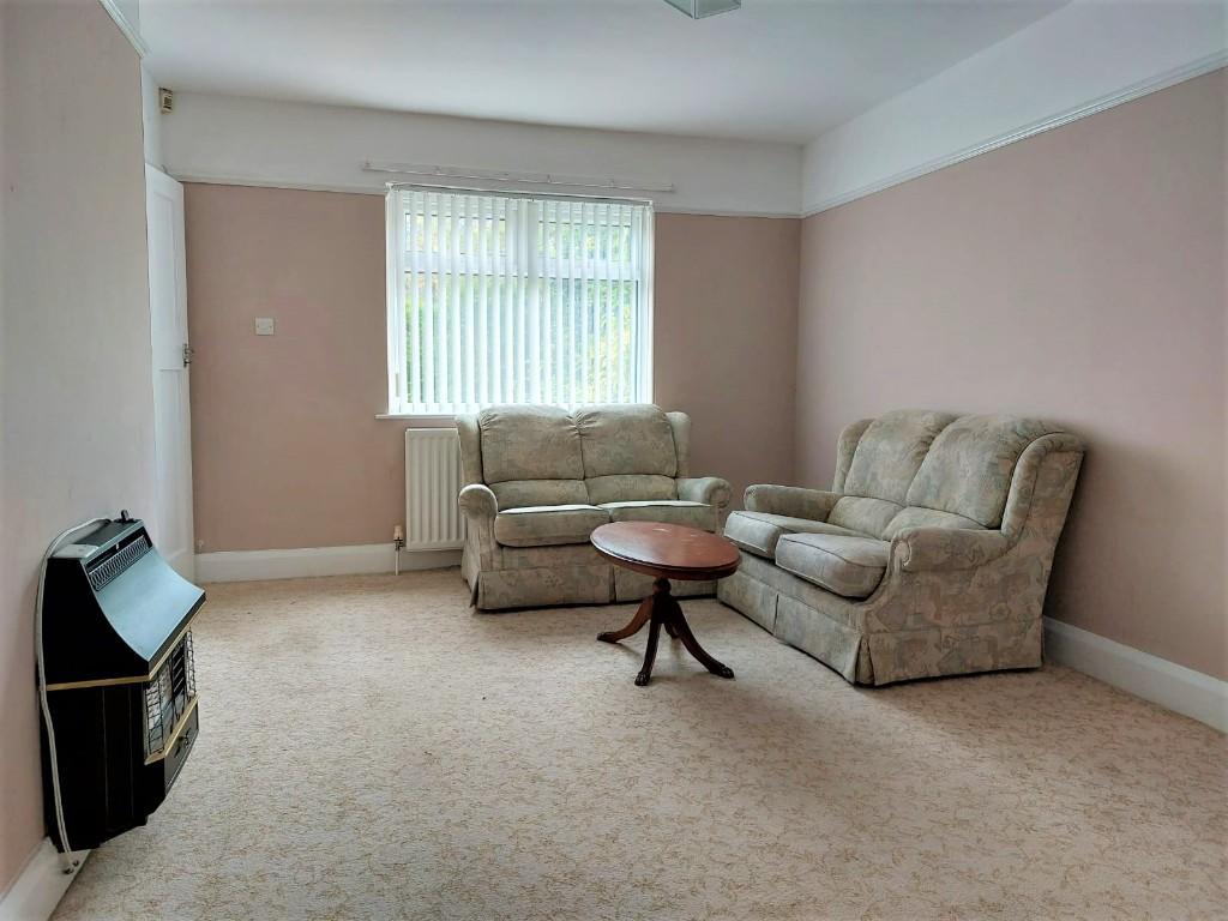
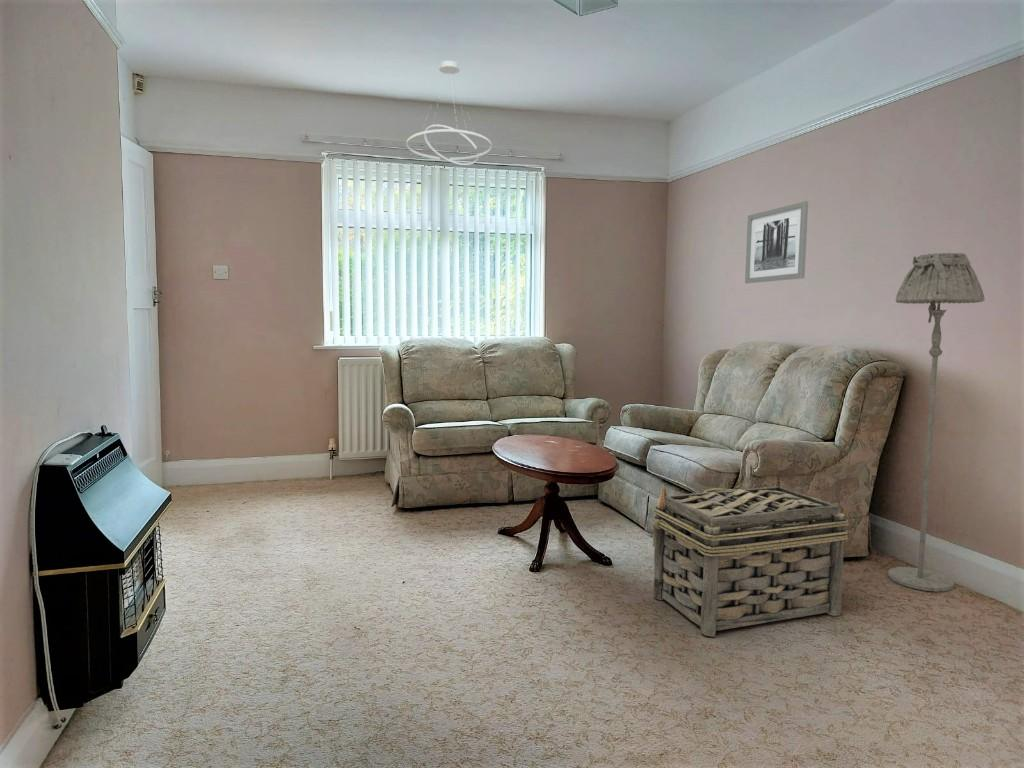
+ floor lamp (930, 421)
+ basket (743, 546)
+ wall art (774, 245)
+ ceiling light fixture (454, 110)
